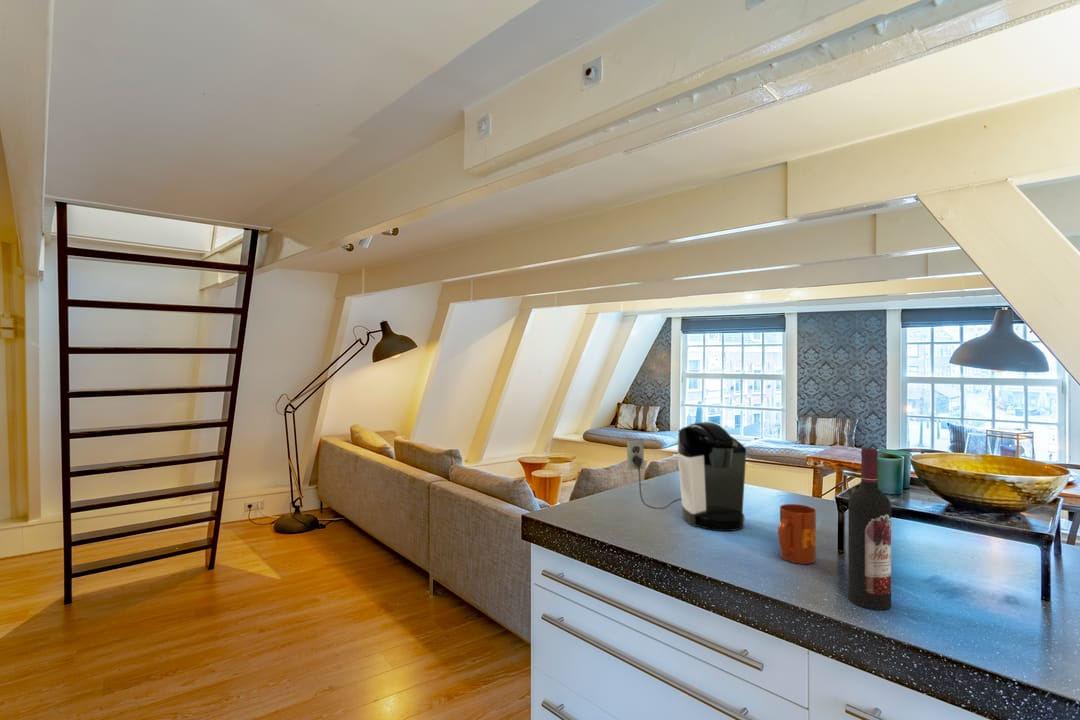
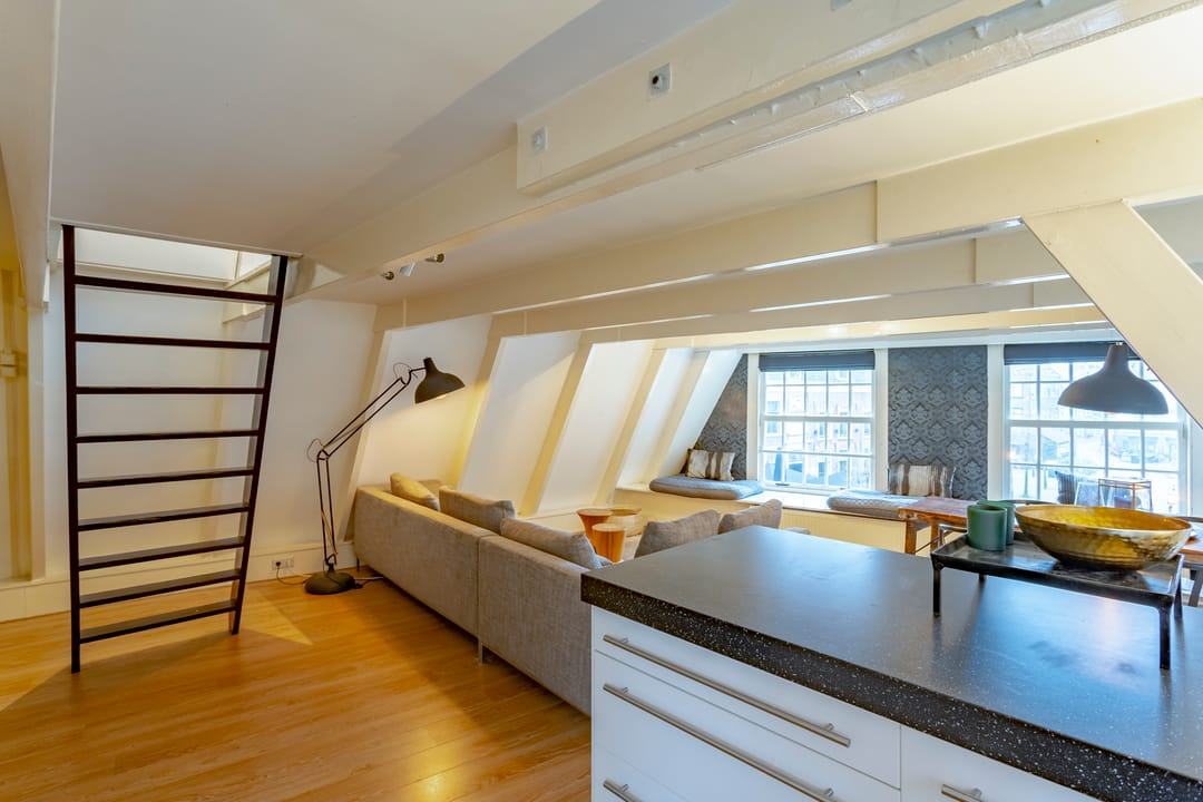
- coffee maker (693, 472)
- wine bottle (869, 525)
- mug (793, 535)
